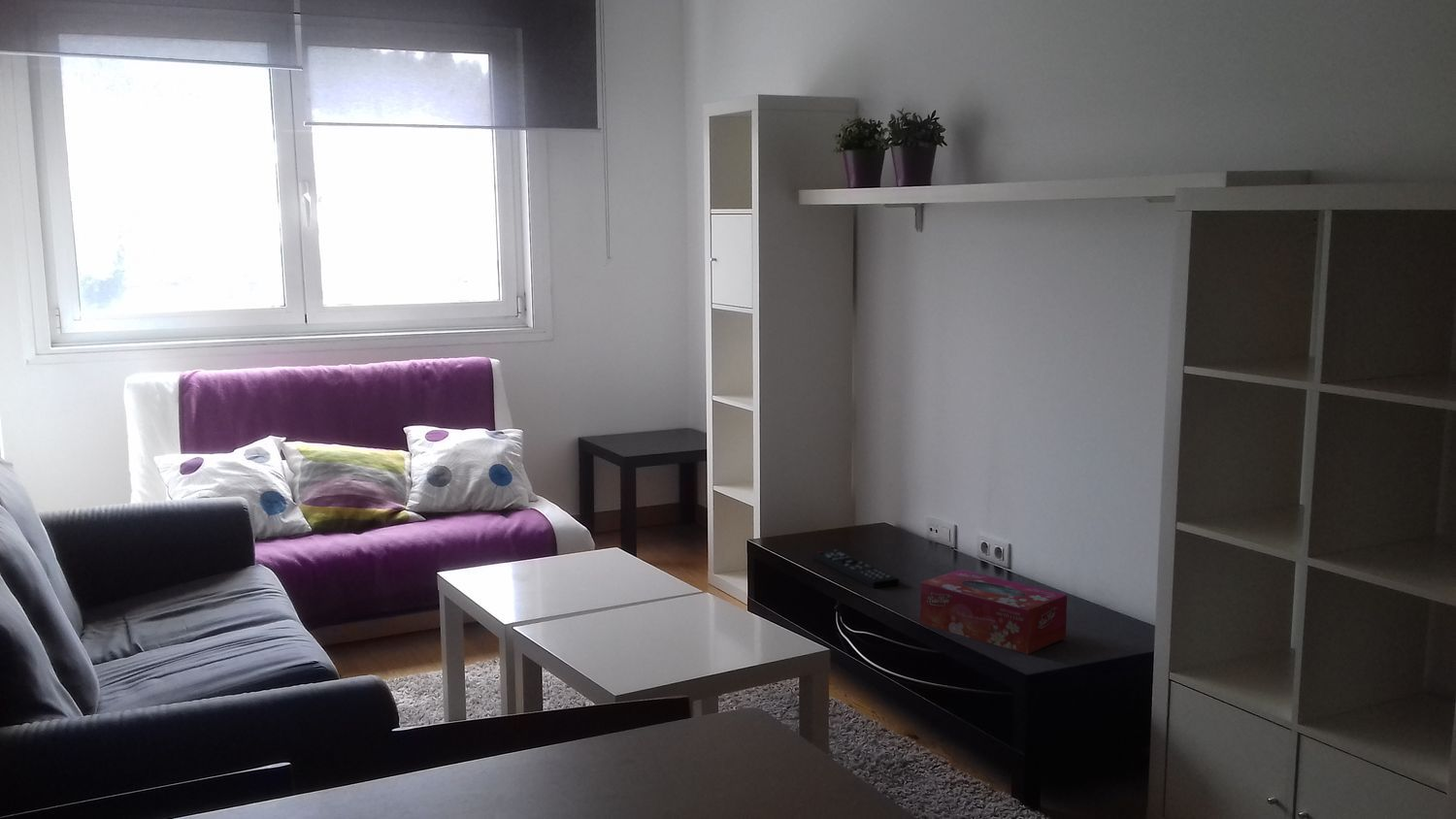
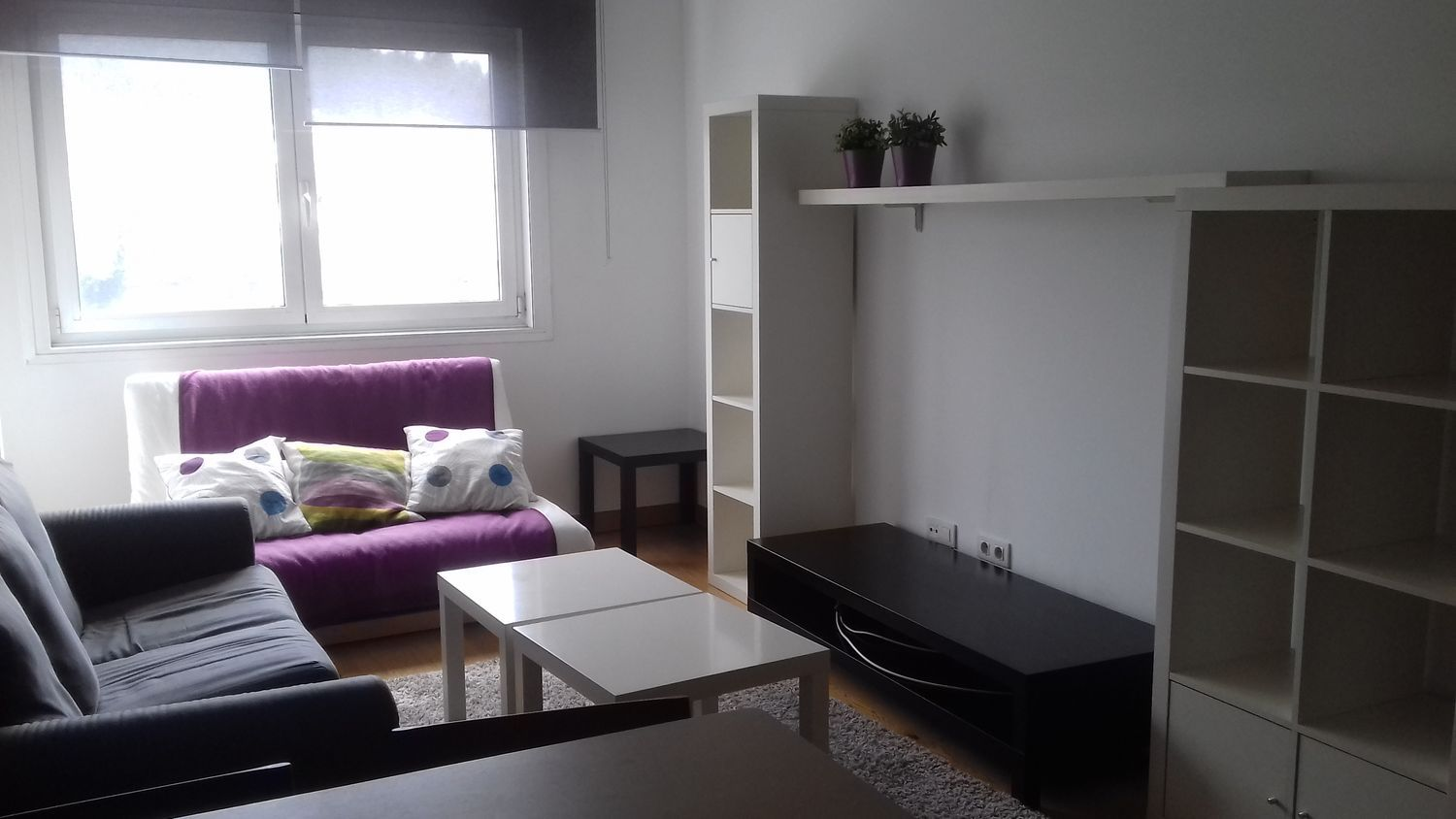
- tissue box (992, 609)
- remote control (854, 567)
